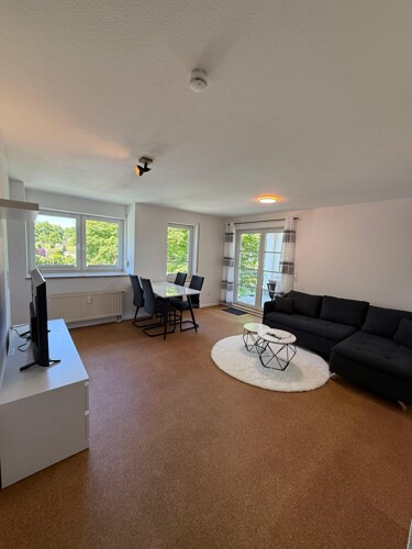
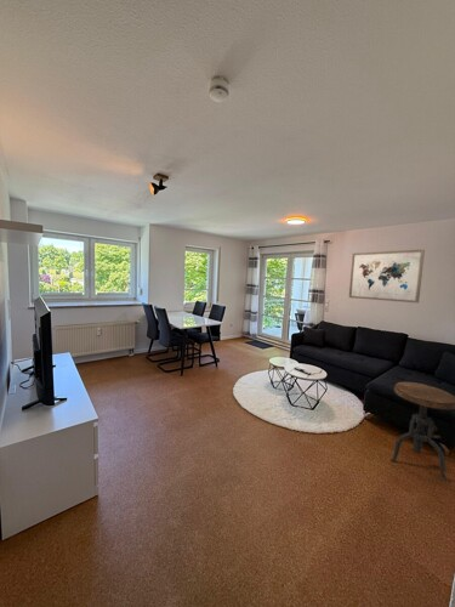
+ wall art (382, 276)
+ side table (419, 427)
